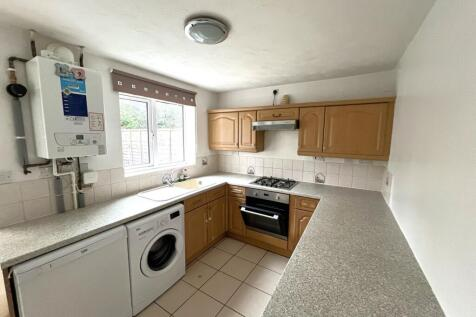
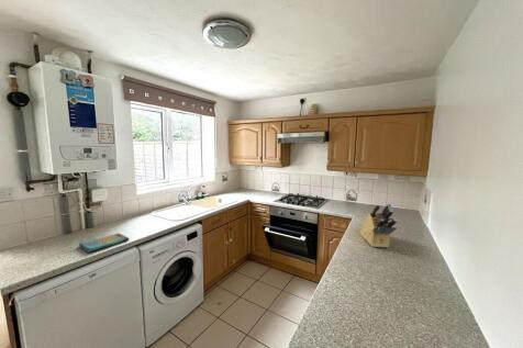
+ dish towel (104, 240)
+ knife block (376, 221)
